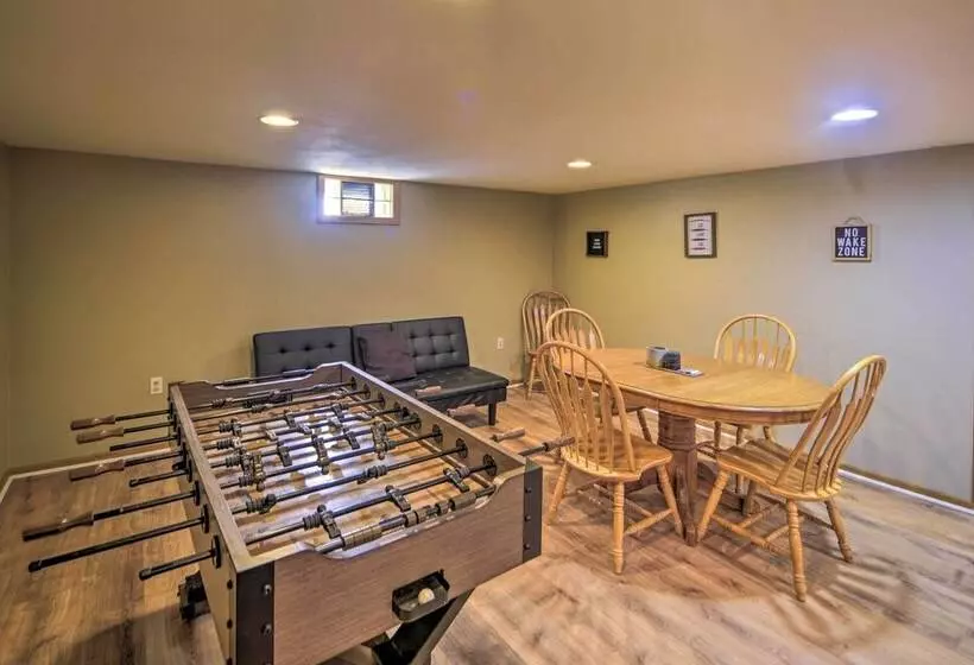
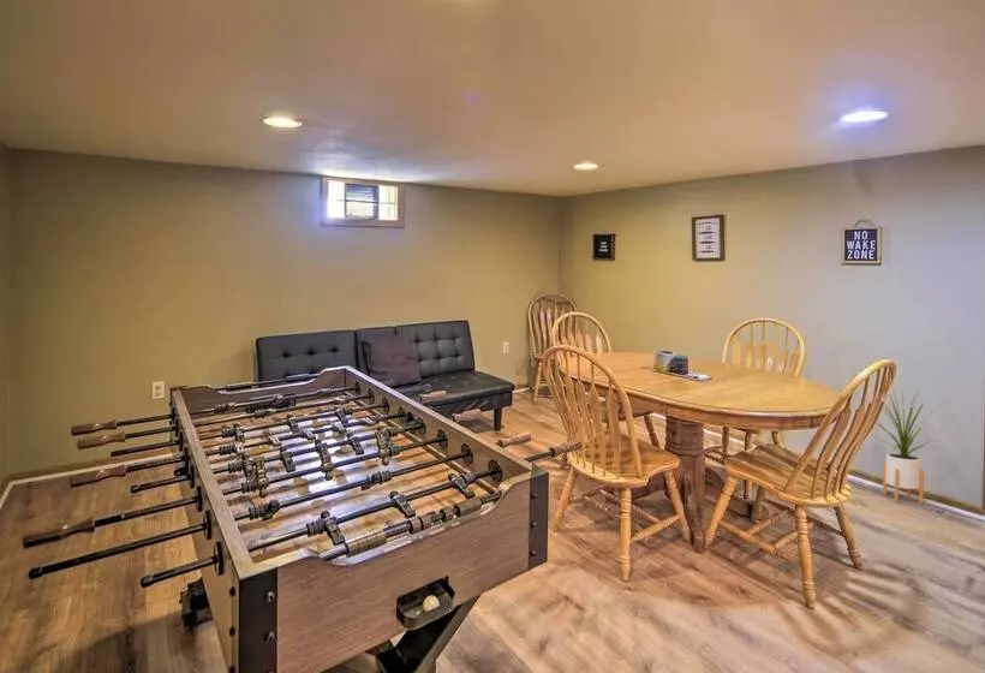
+ house plant (906, 442)
